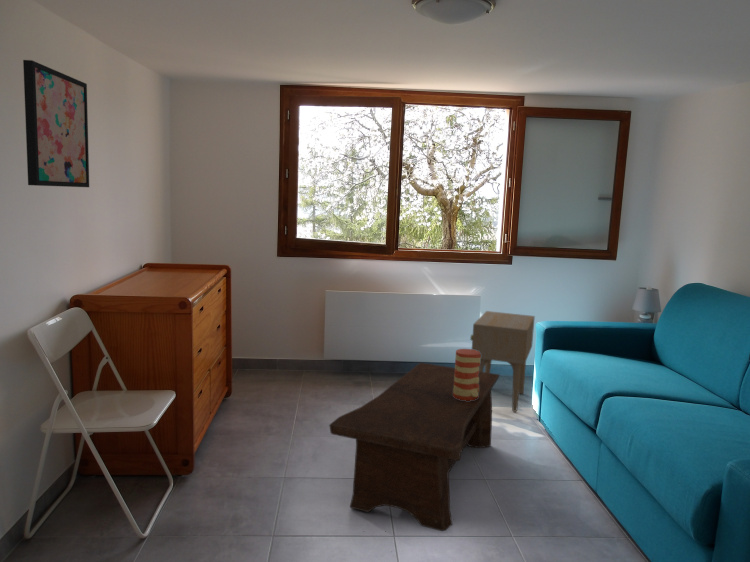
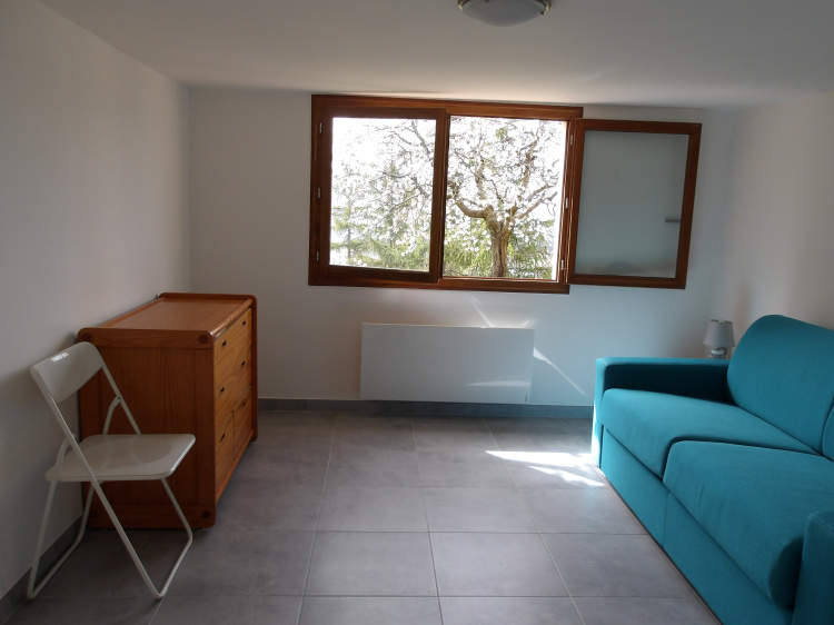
- side table (500, 359)
- vase (468, 373)
- coffee table (428, 435)
- wall art (59, 130)
